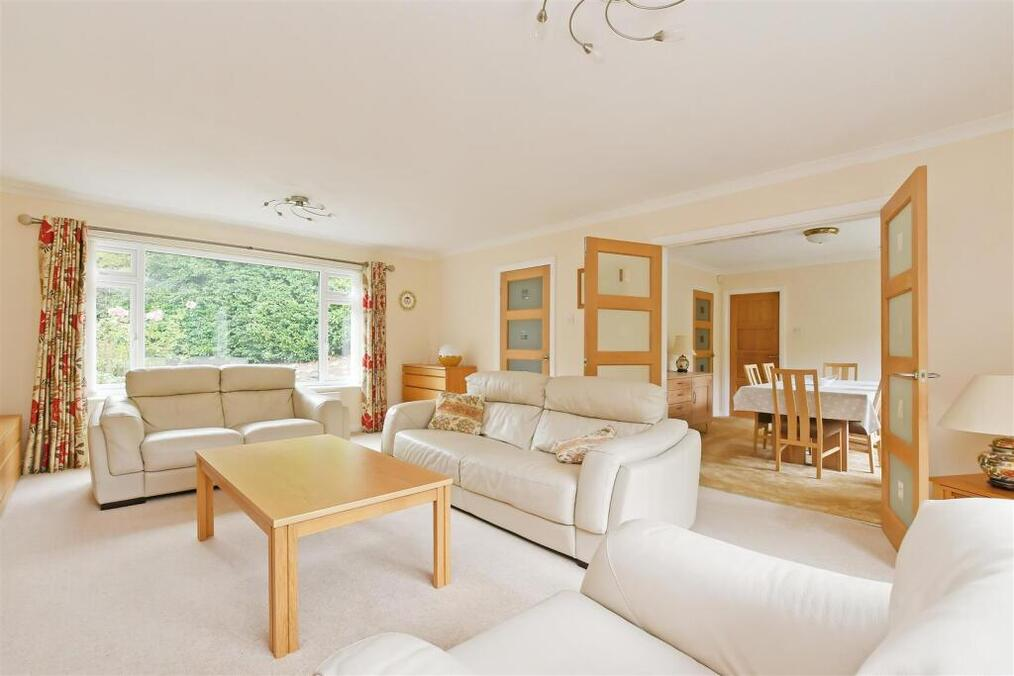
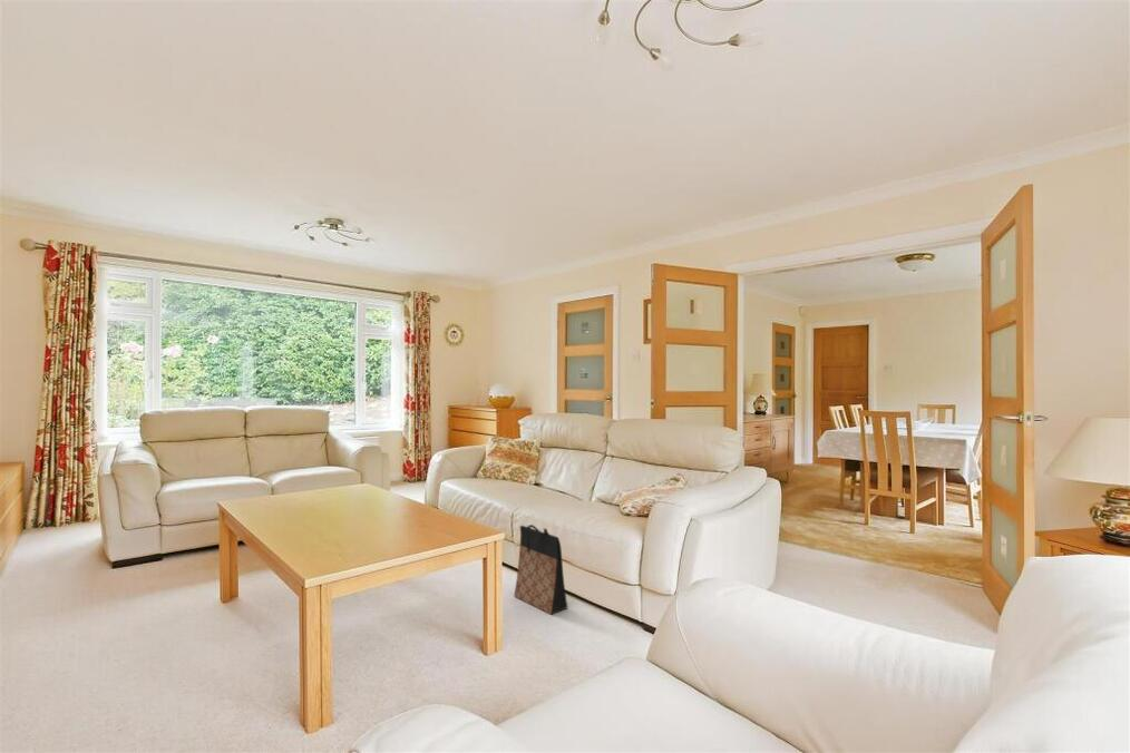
+ bag (538, 563)
